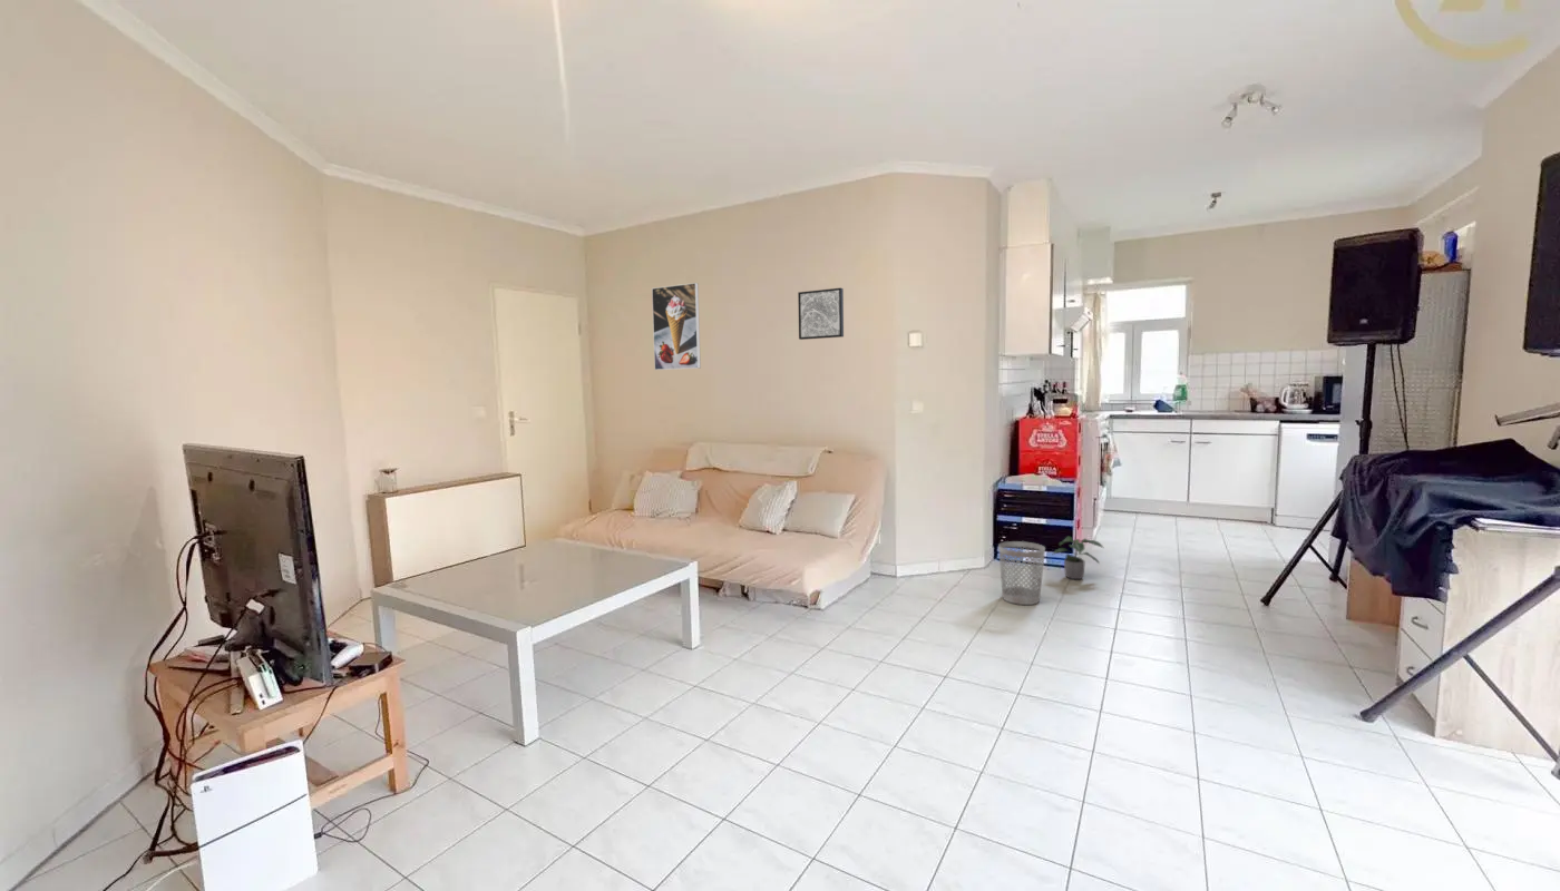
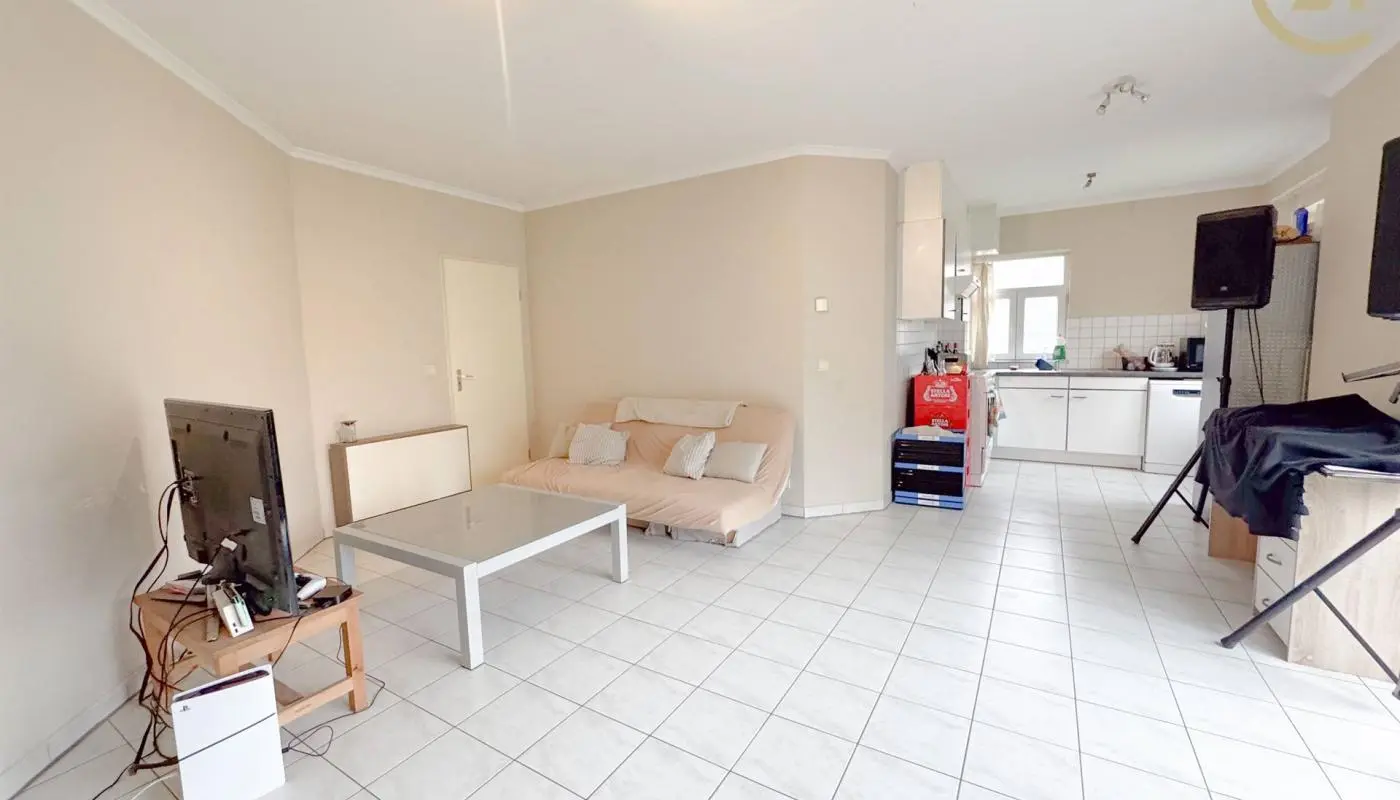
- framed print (675, 327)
- potted plant (1076, 557)
- wastebasket (1020, 572)
- wall art (820, 314)
